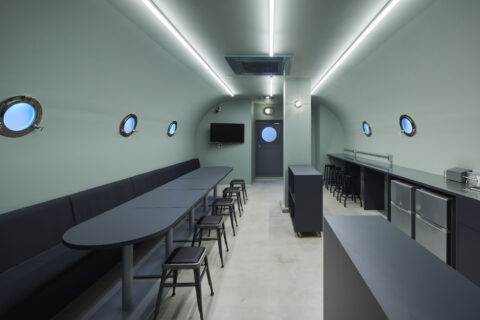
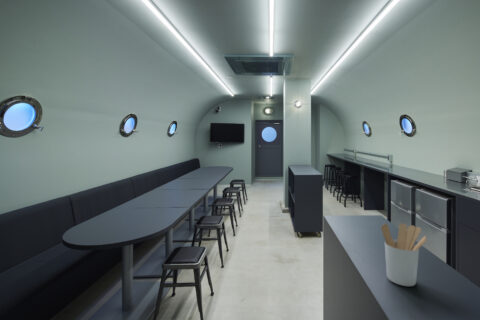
+ utensil holder (403, 251)
